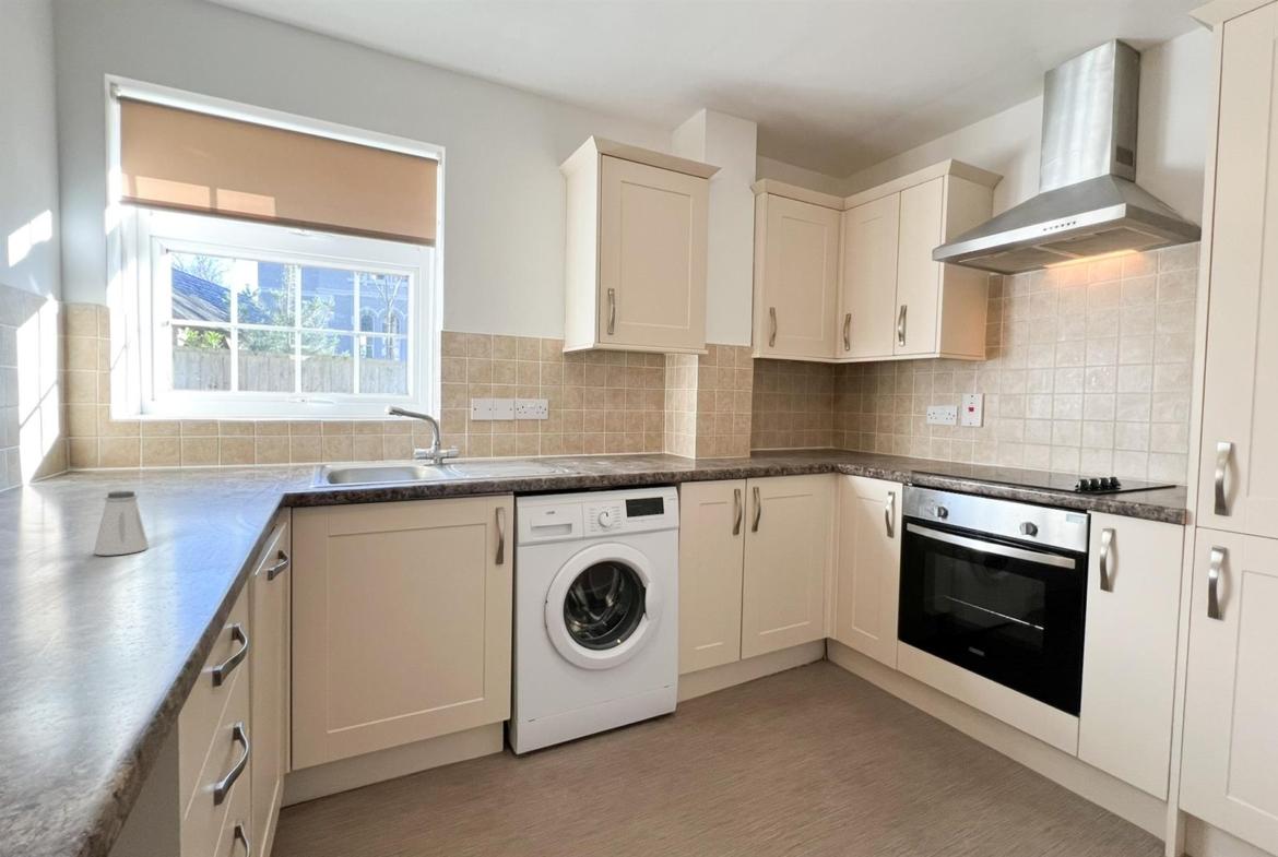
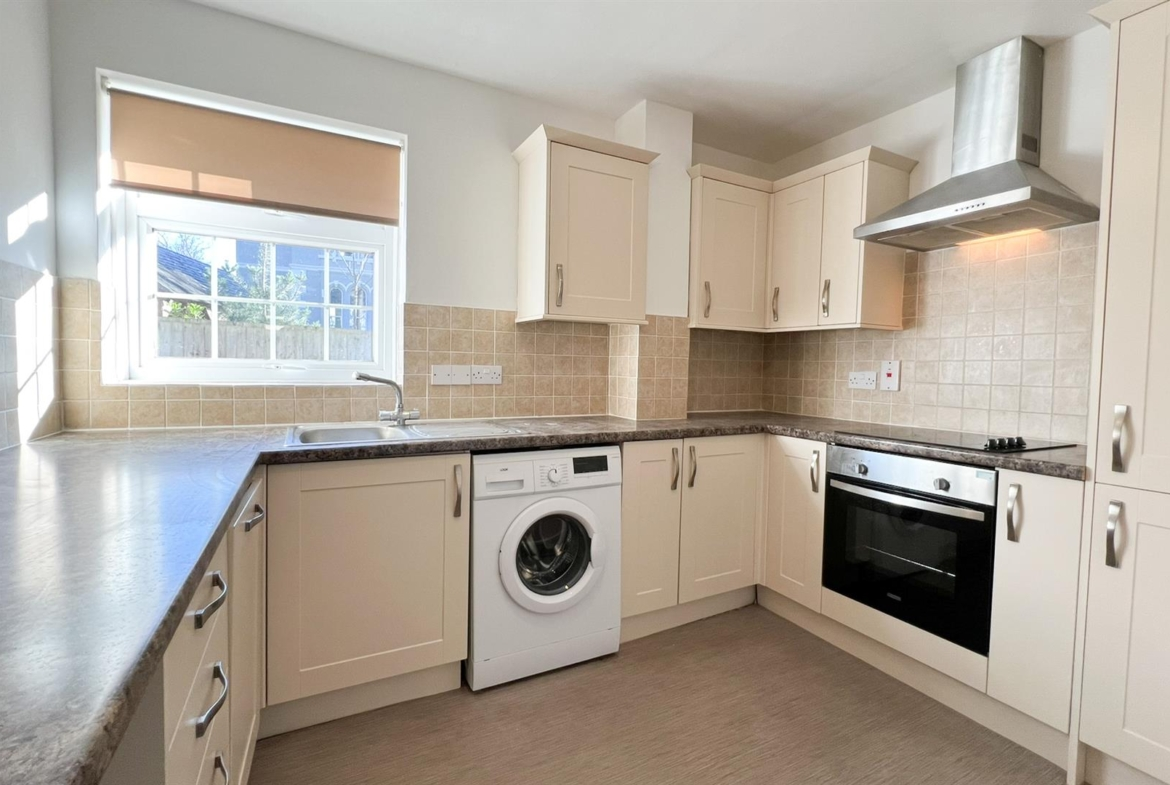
- saltshaker (121, 521)
